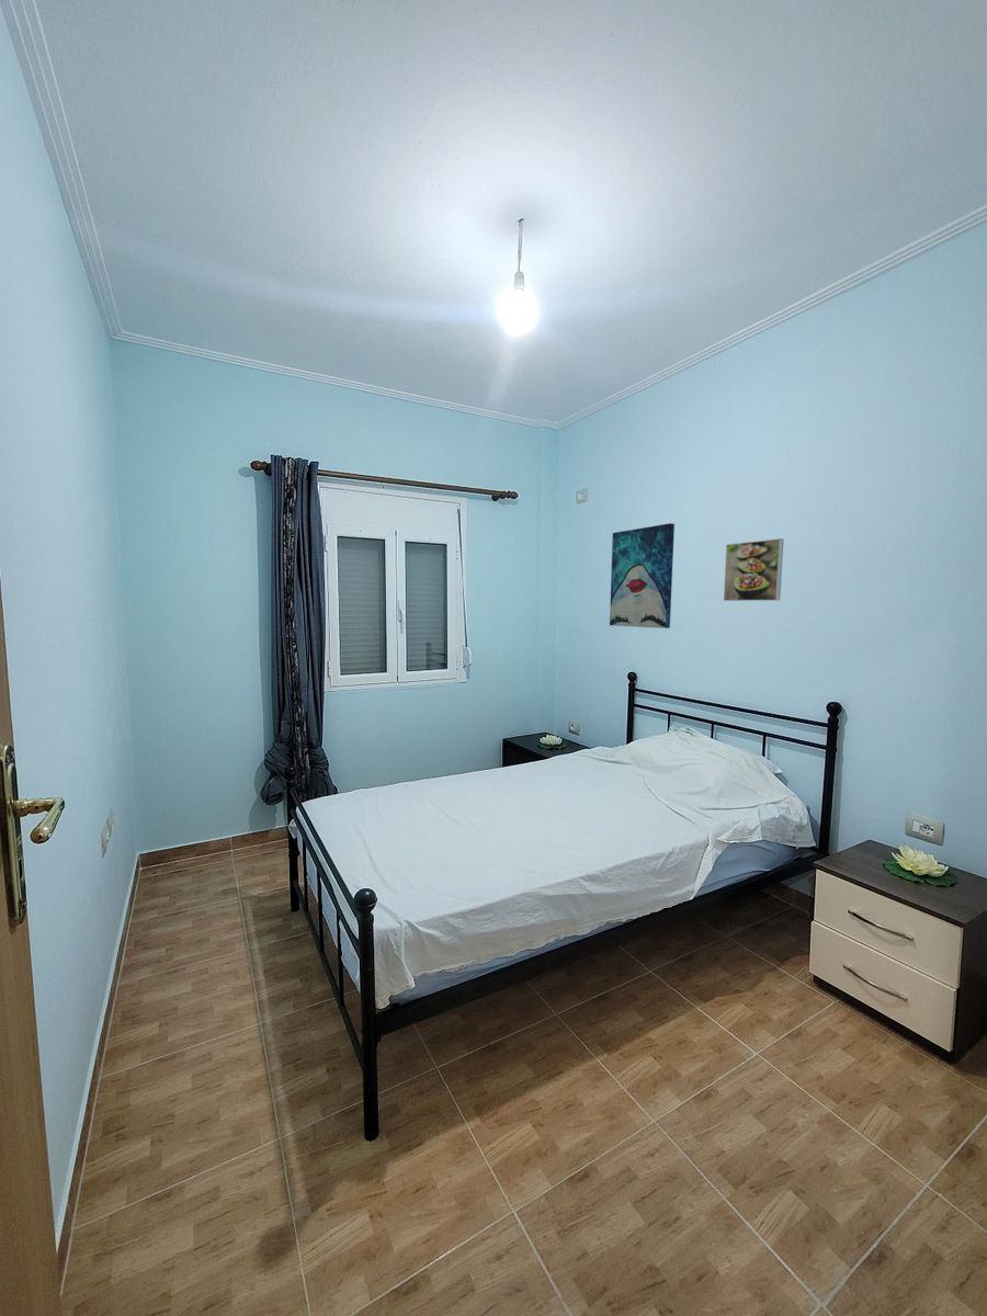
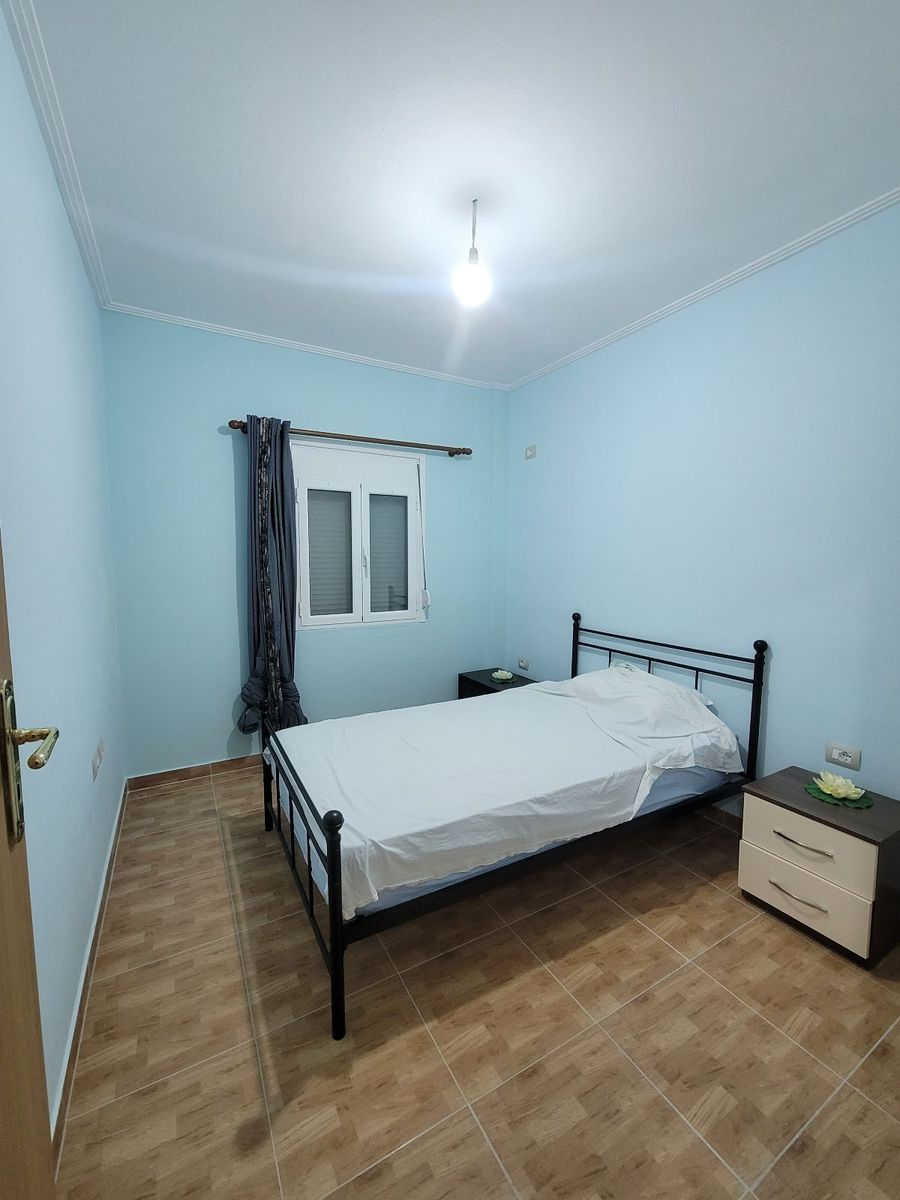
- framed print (751, 571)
- wall art (639, 578)
